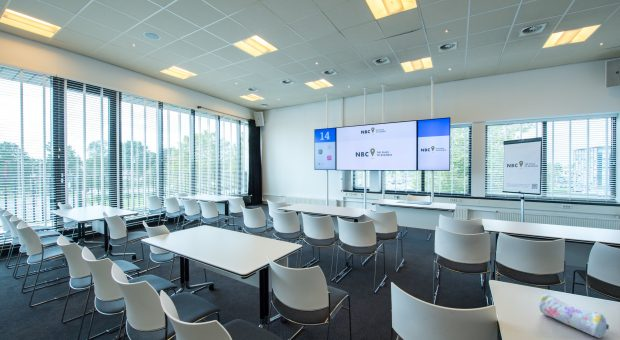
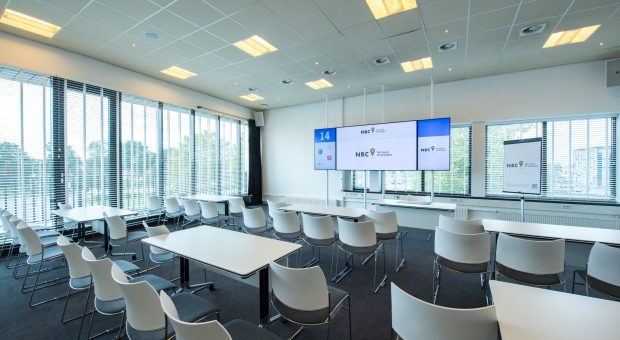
- pencil case (570, 314)
